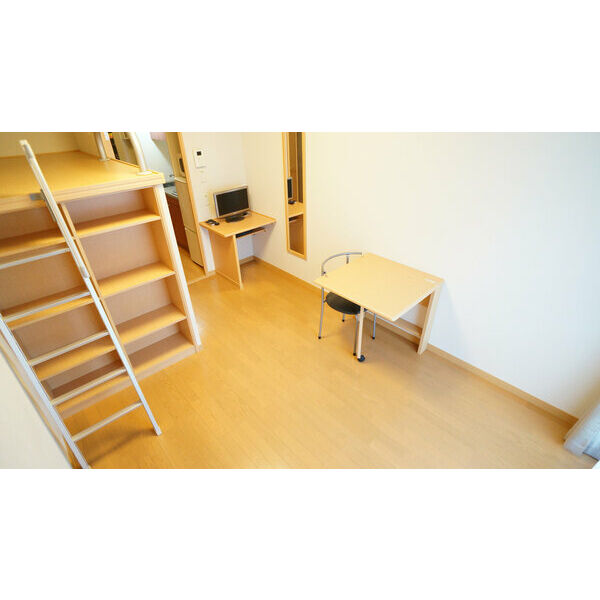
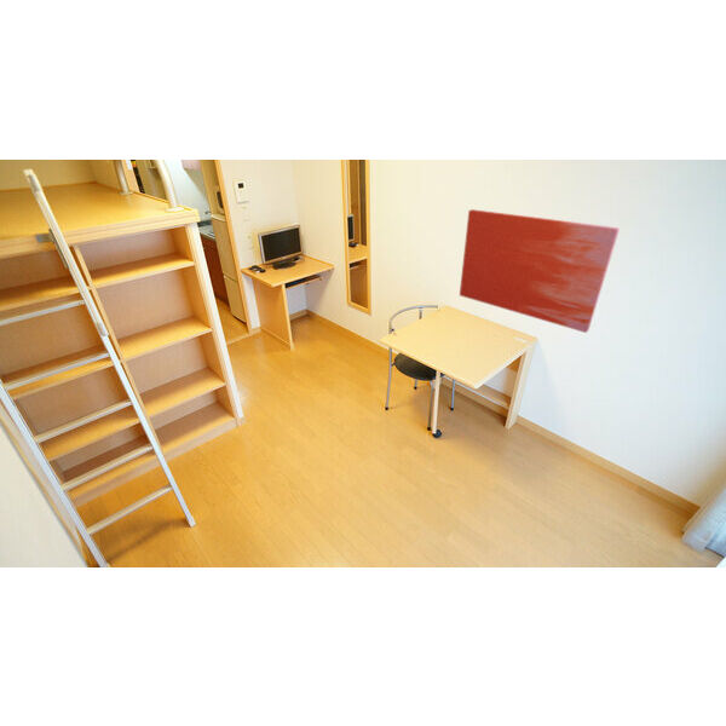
+ wall art (525, 267)
